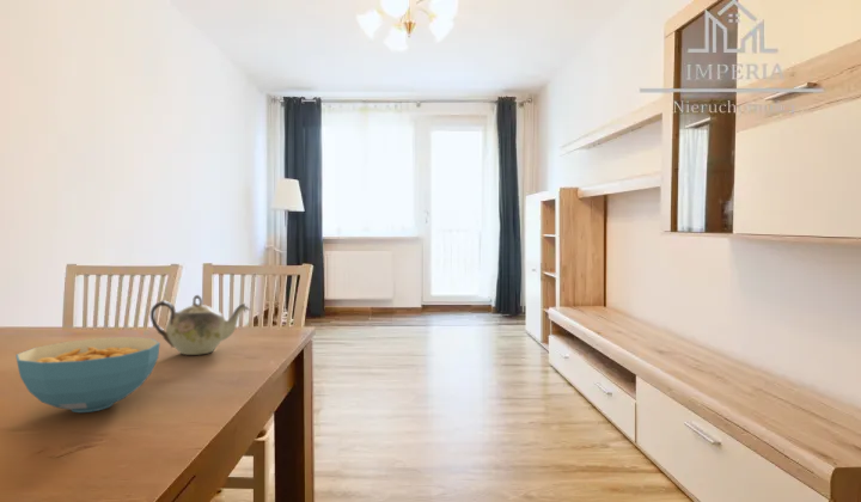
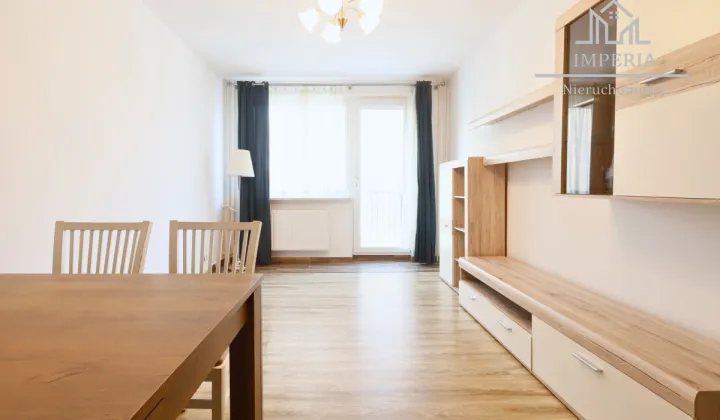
- cereal bowl (92, 376)
- teapot (202, 323)
